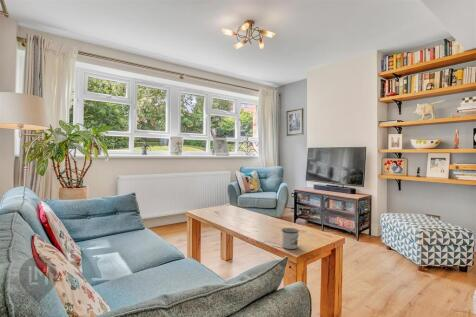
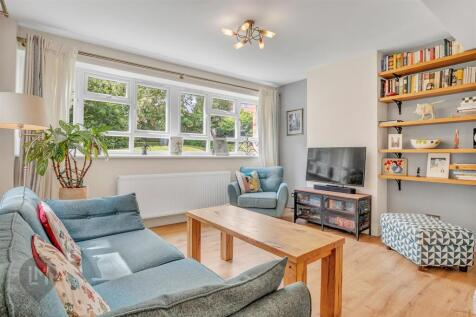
- mug (291, 237)
